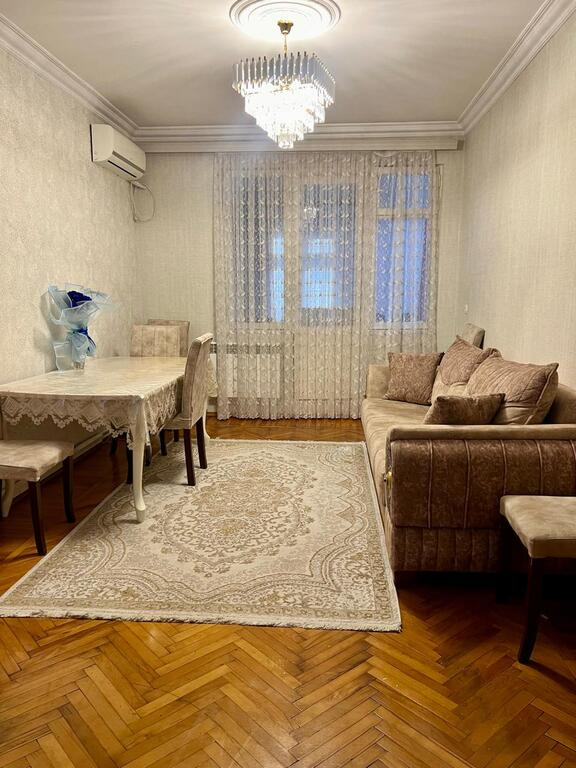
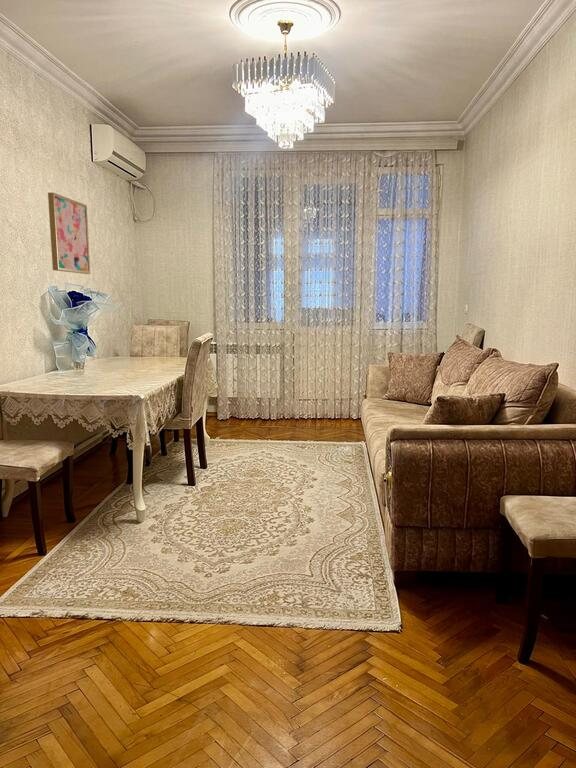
+ wall art (70, 236)
